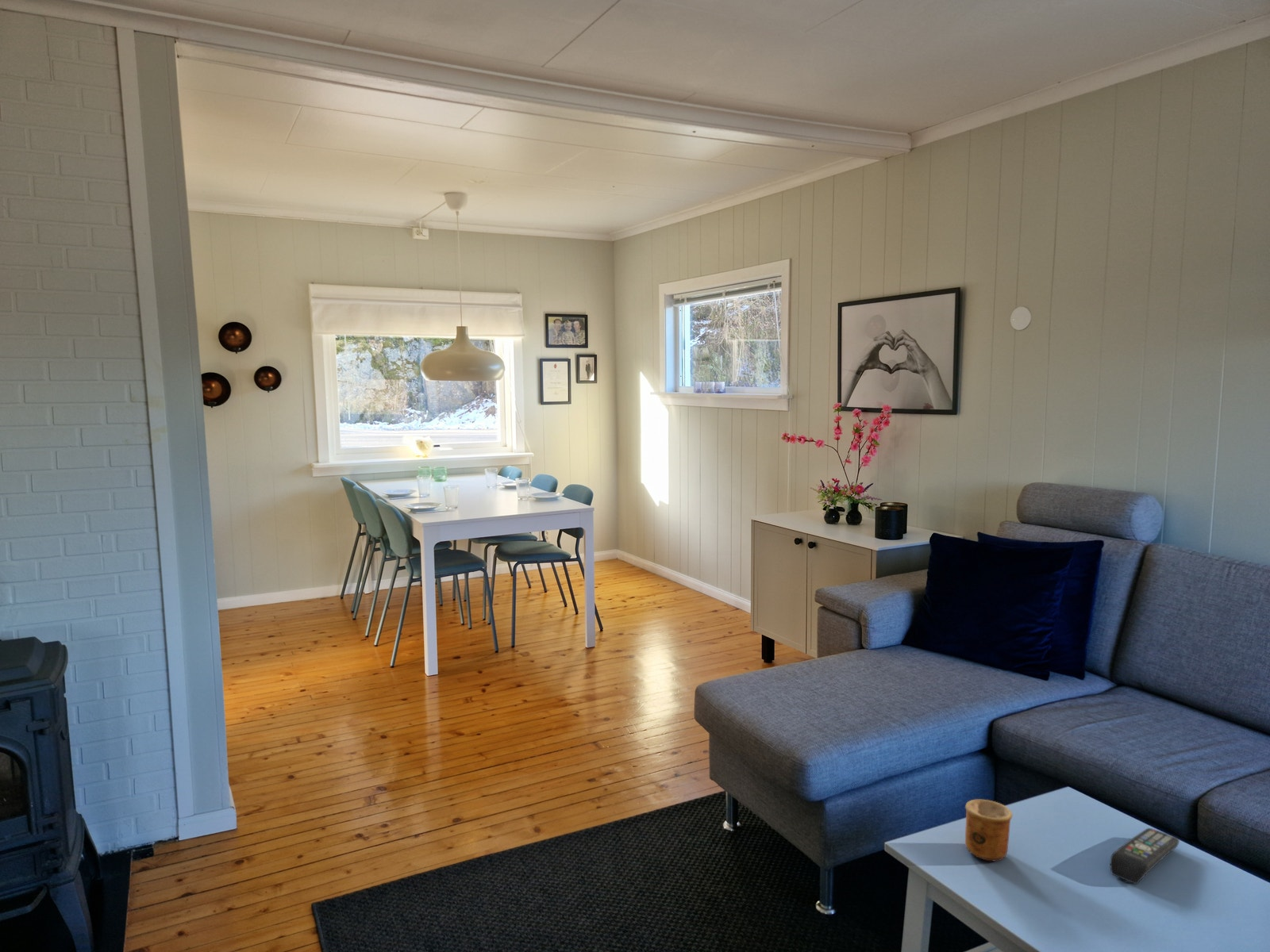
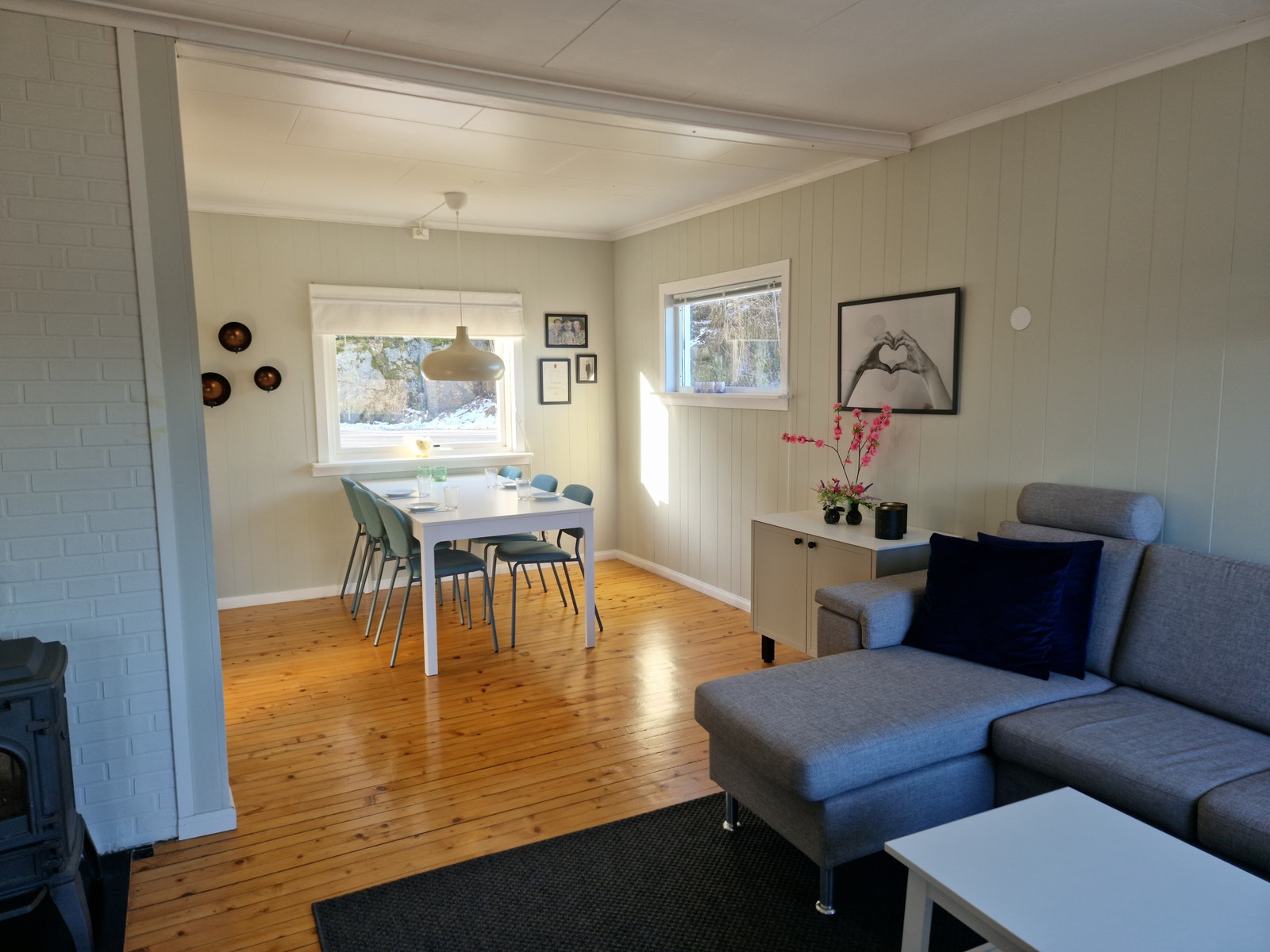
- remote control (1145, 852)
- cup (987, 830)
